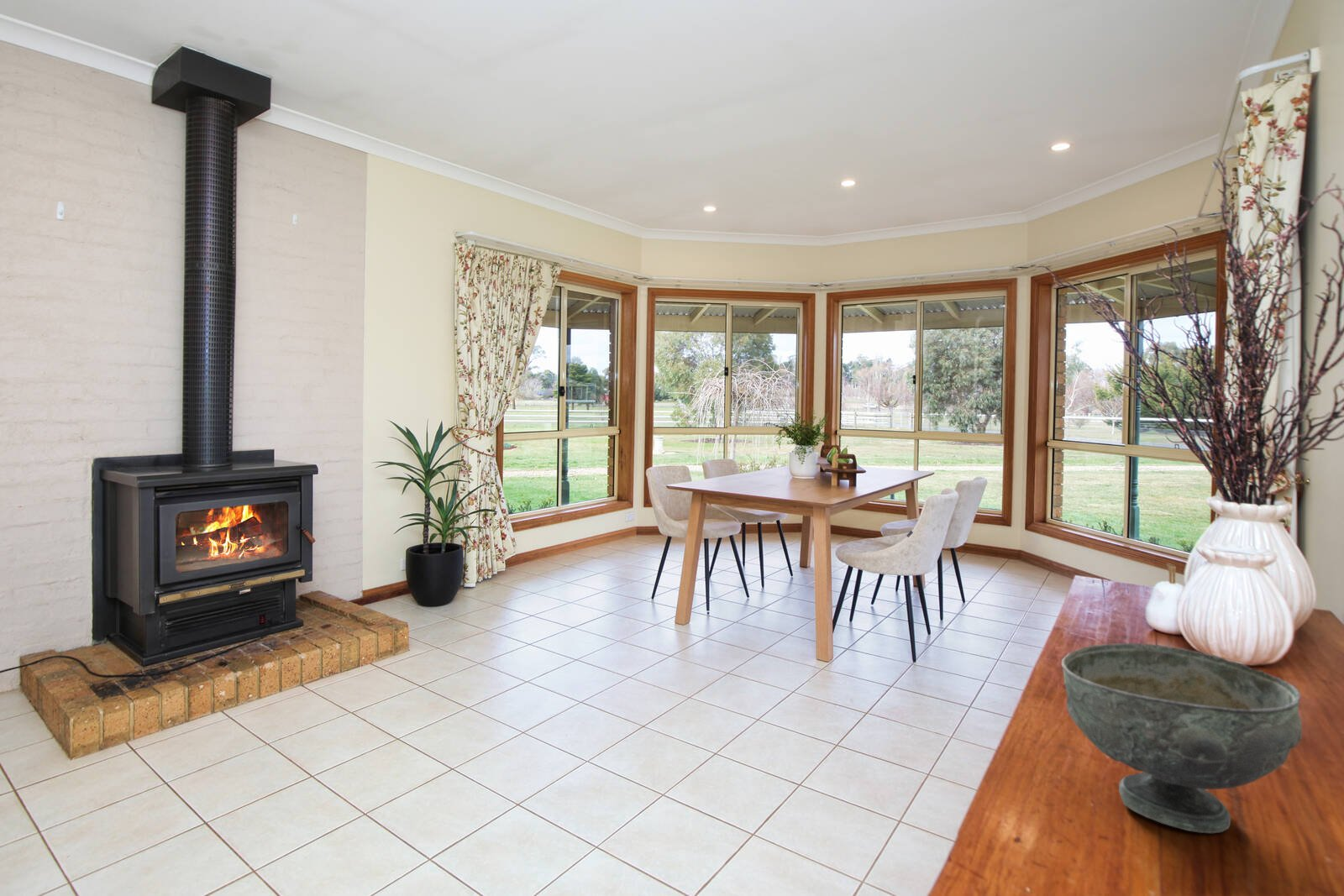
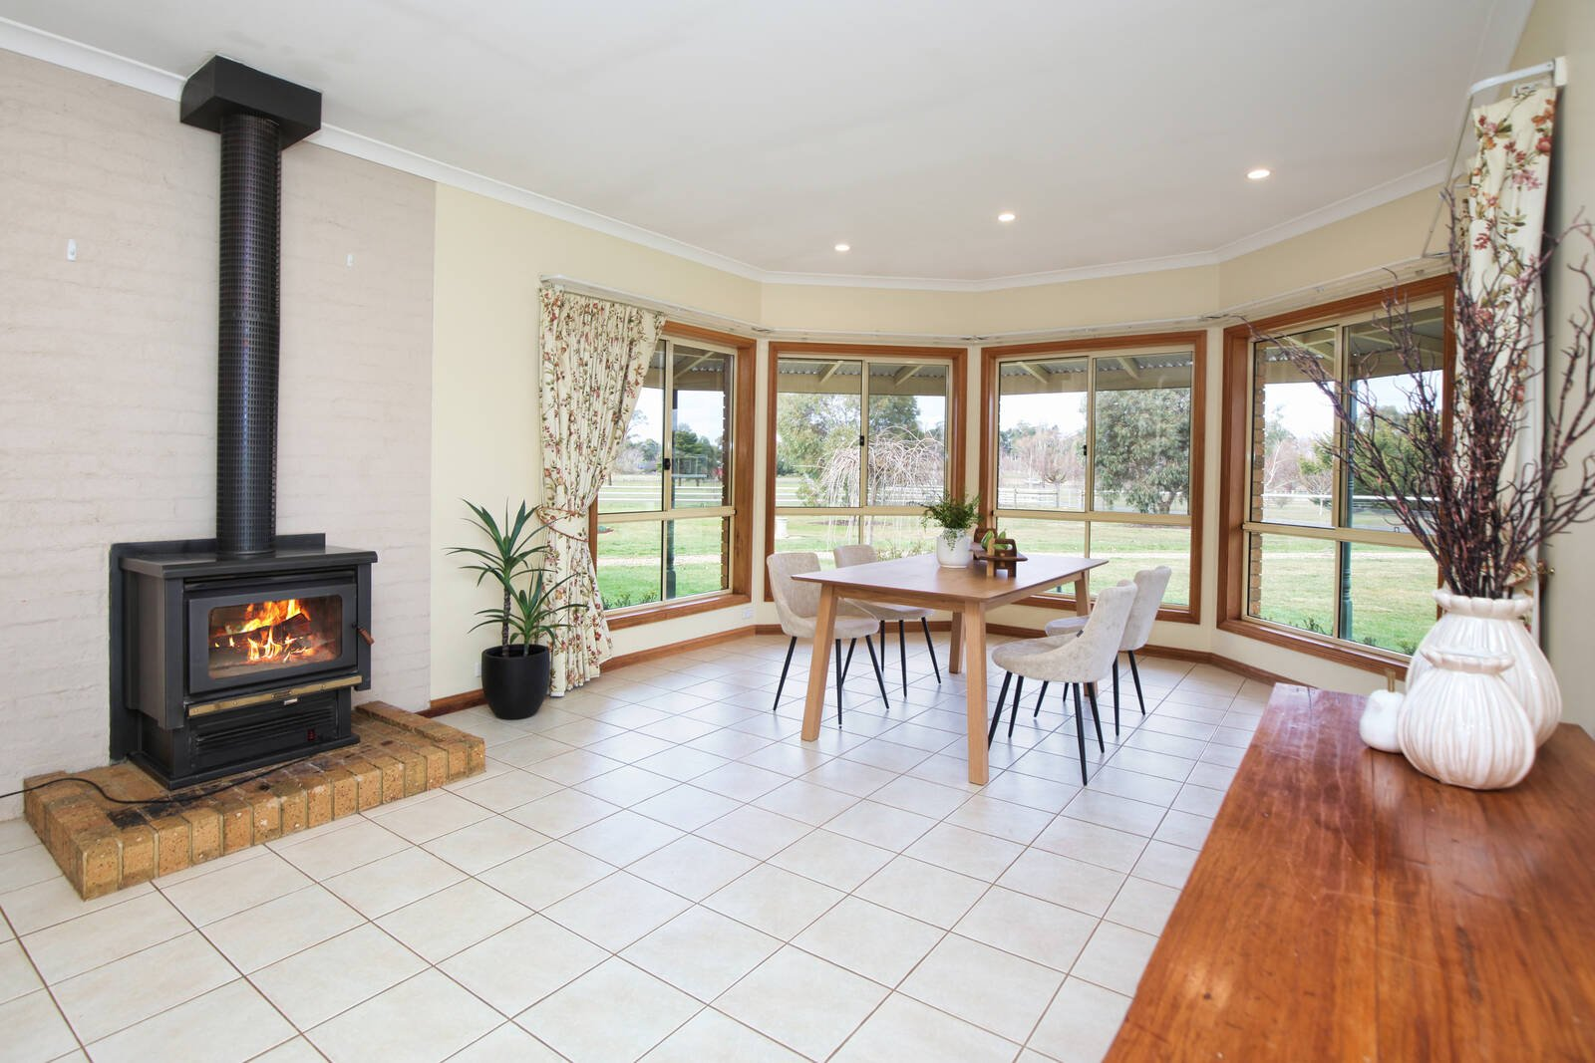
- decorative bowl (1172, 738)
